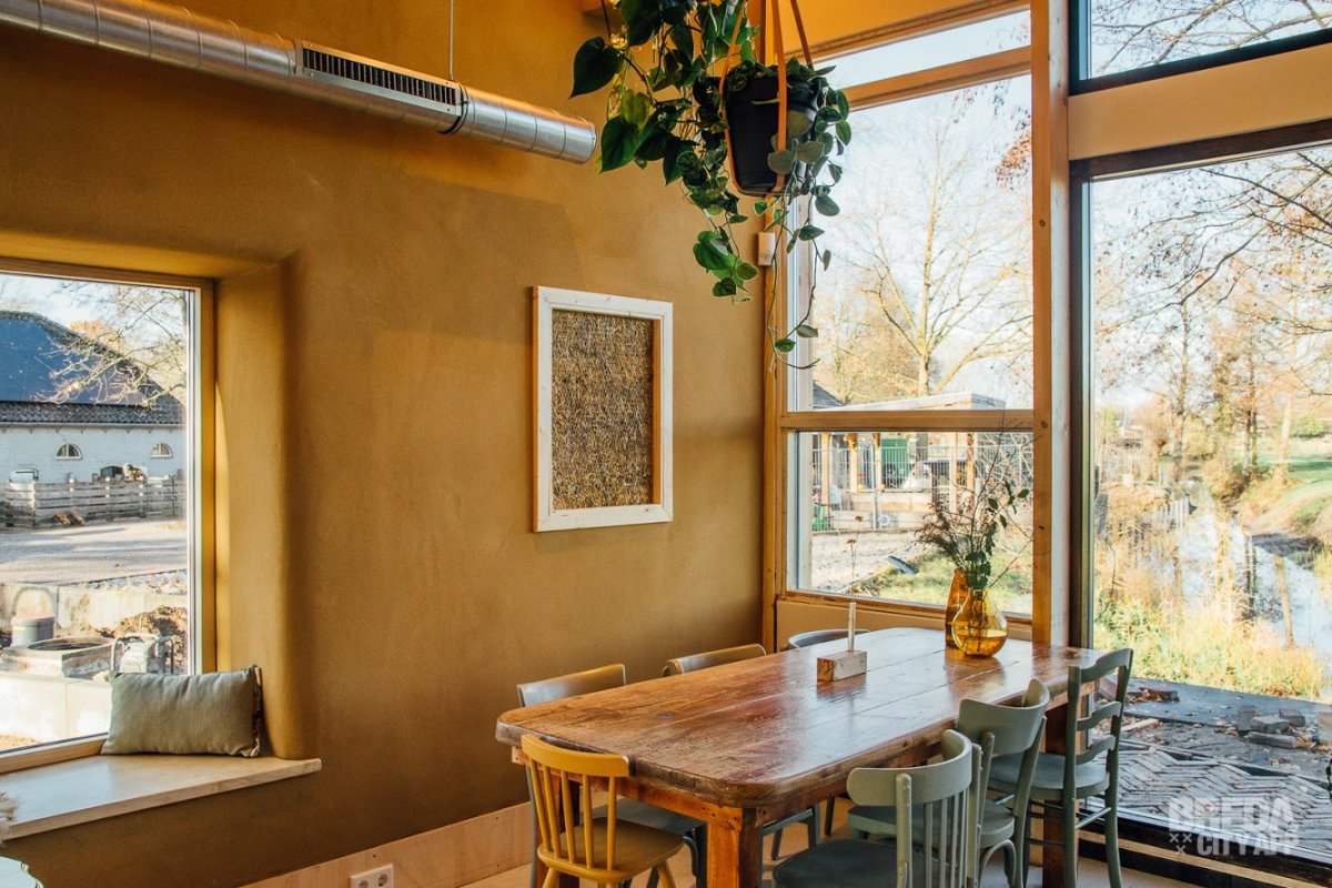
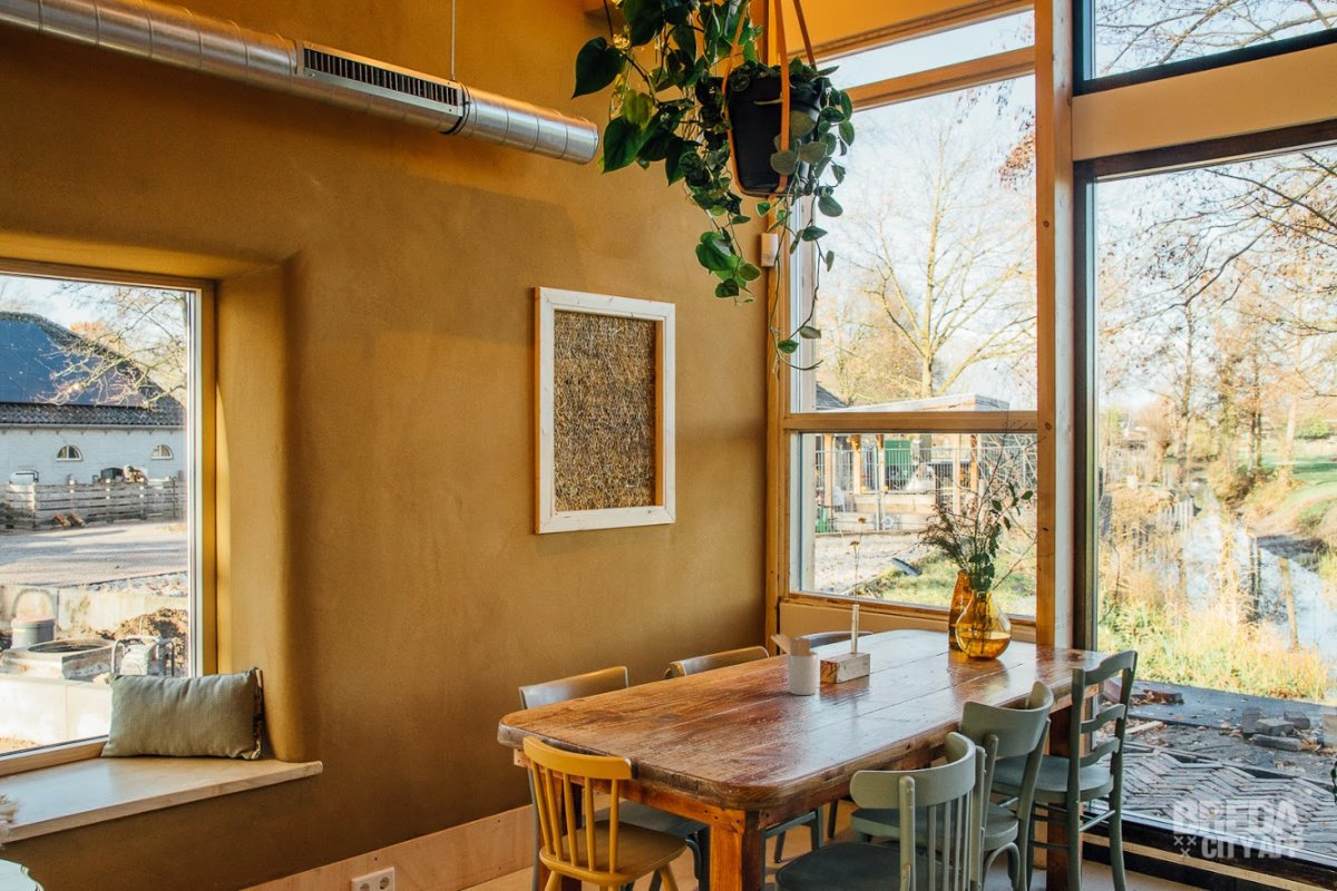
+ utensil holder (794, 662)
